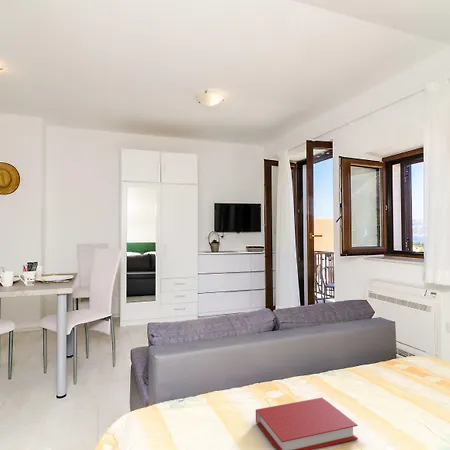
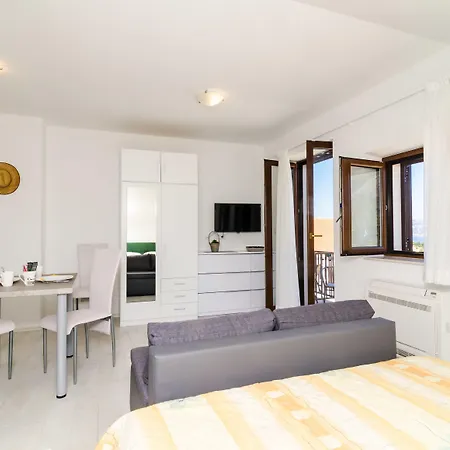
- book (304, 423)
